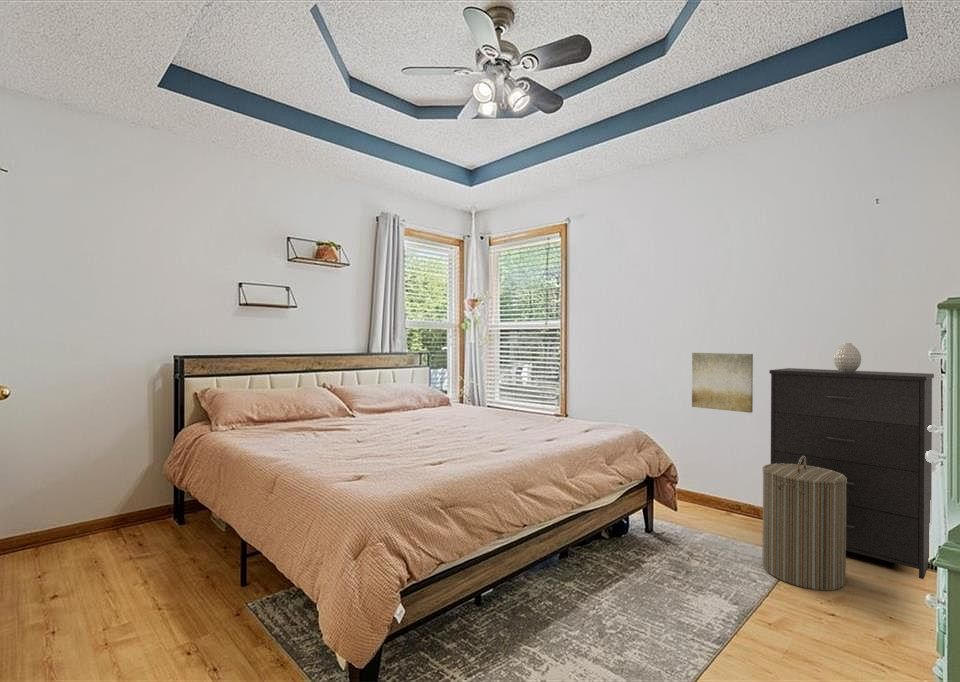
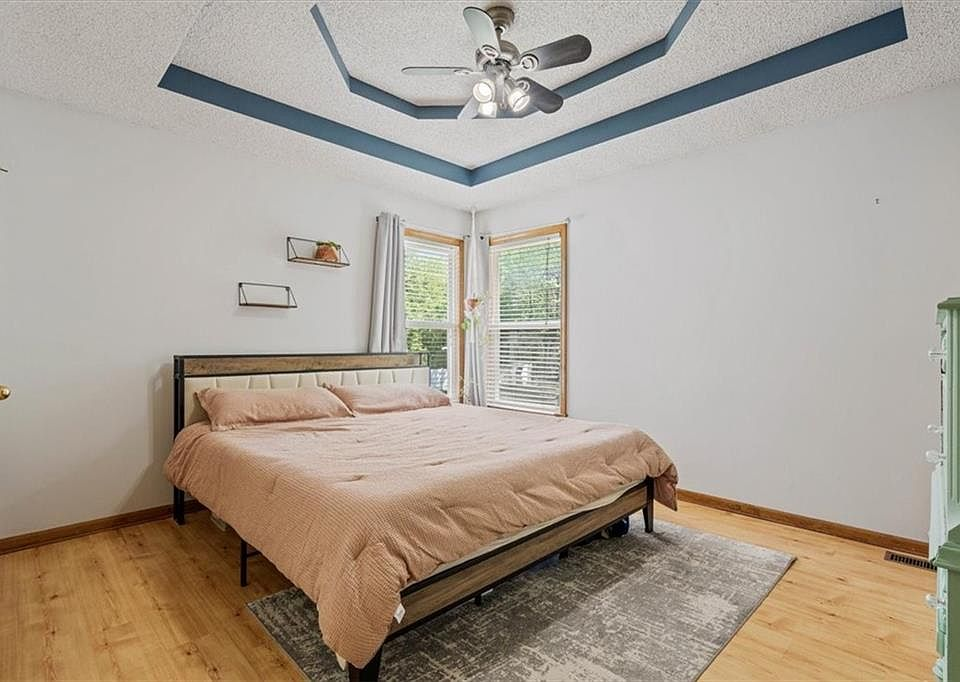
- wall art (721, 381)
- vase (847, 357)
- dresser (847, 460)
- laundry hamper (802, 514)
